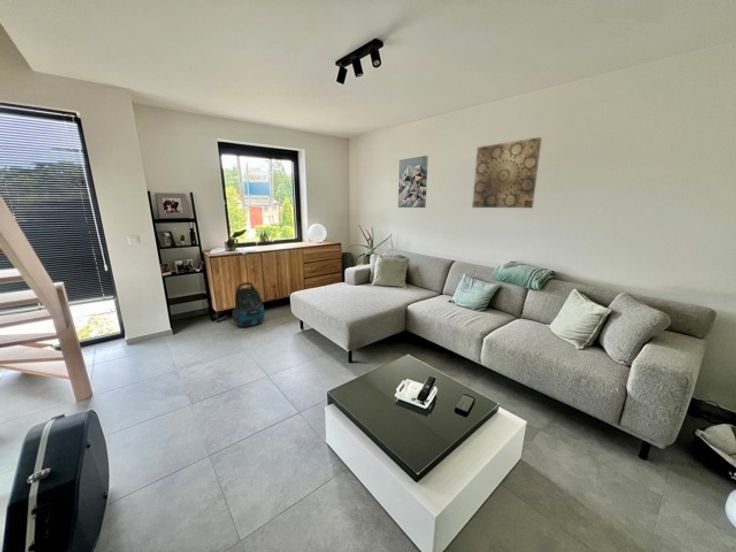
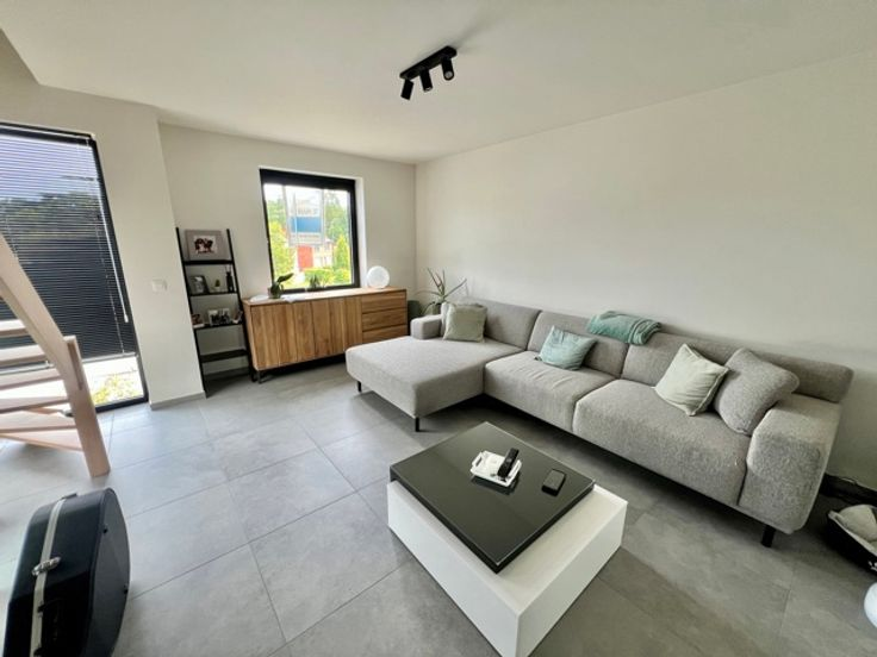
- vacuum cleaner (248, 304)
- wall art (503, 176)
- wall art (412, 183)
